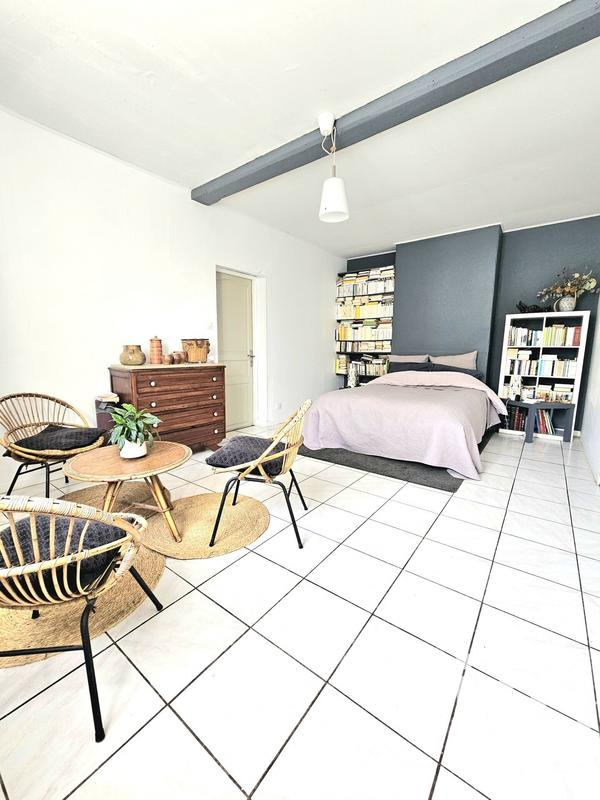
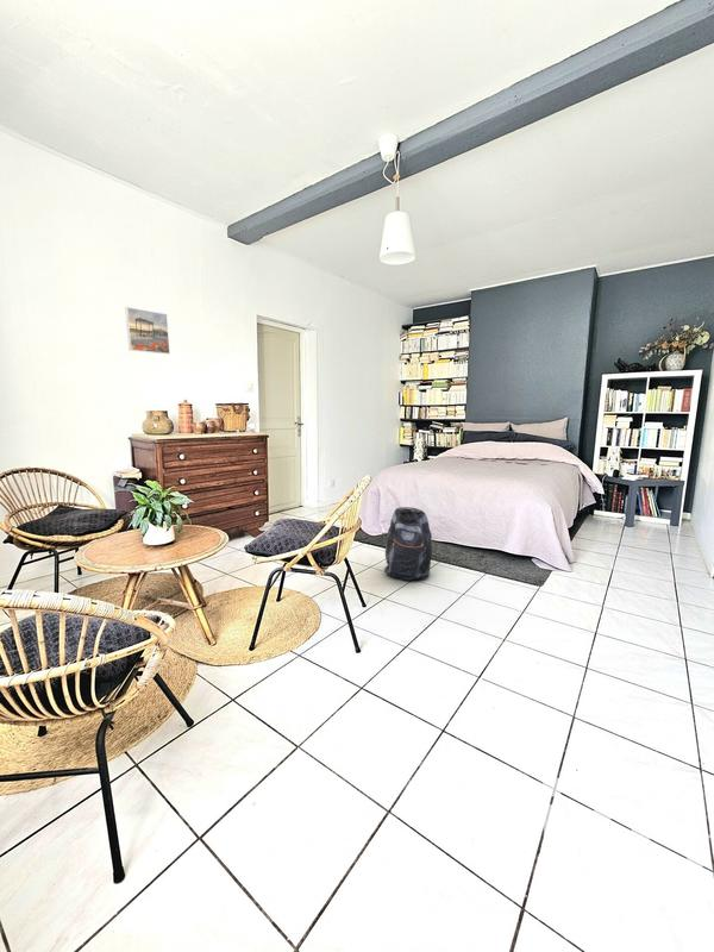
+ backpack (408, 540)
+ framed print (148, 331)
